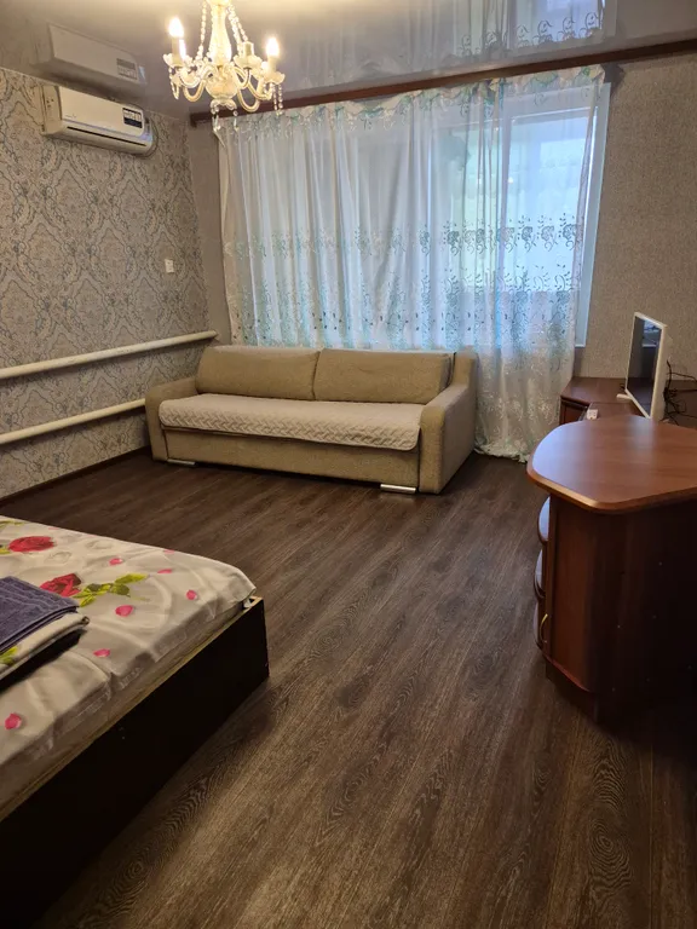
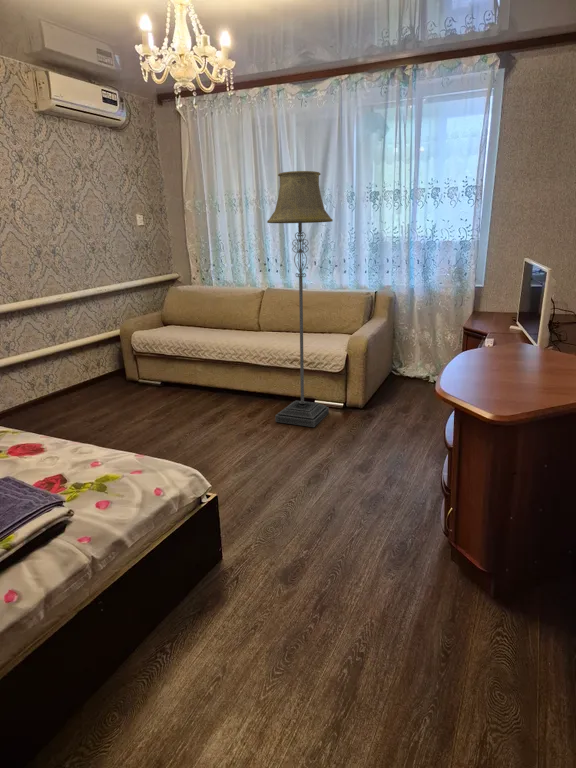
+ floor lamp (300, 304)
